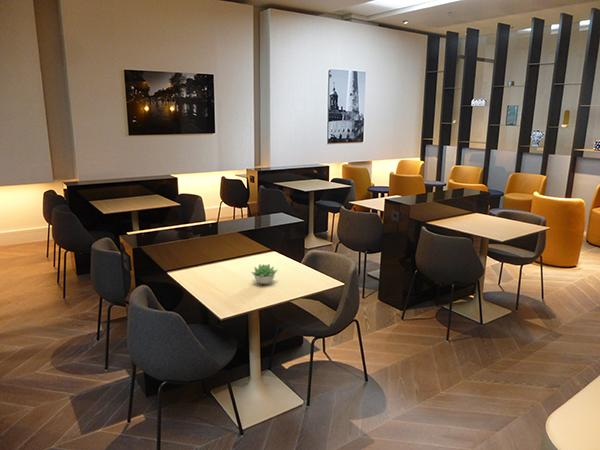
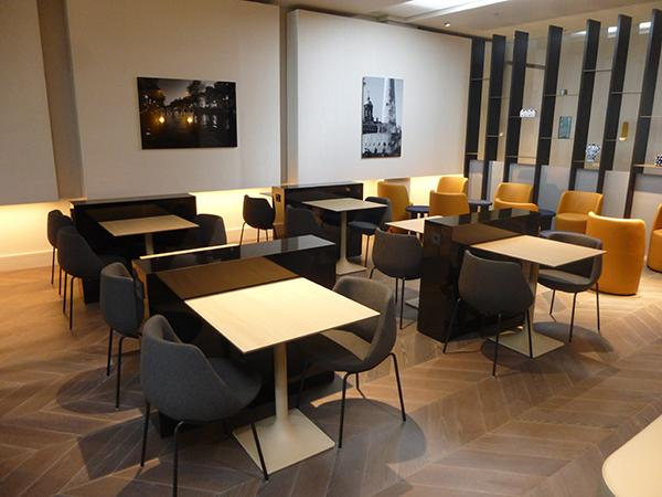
- succulent plant (264, 274)
